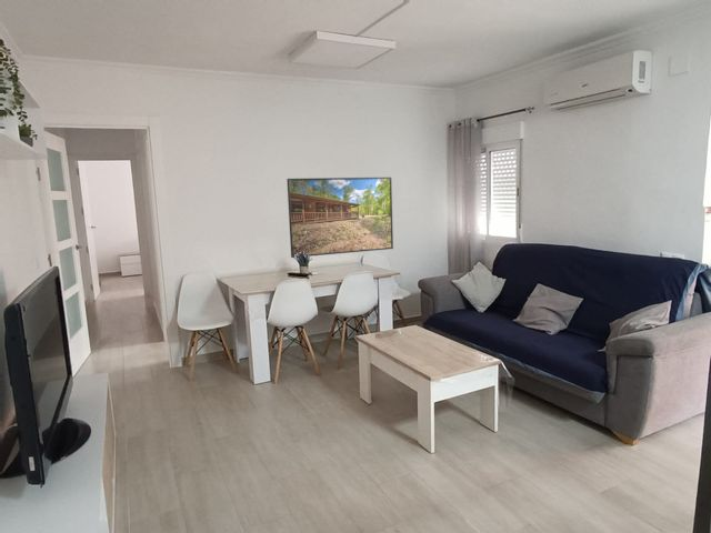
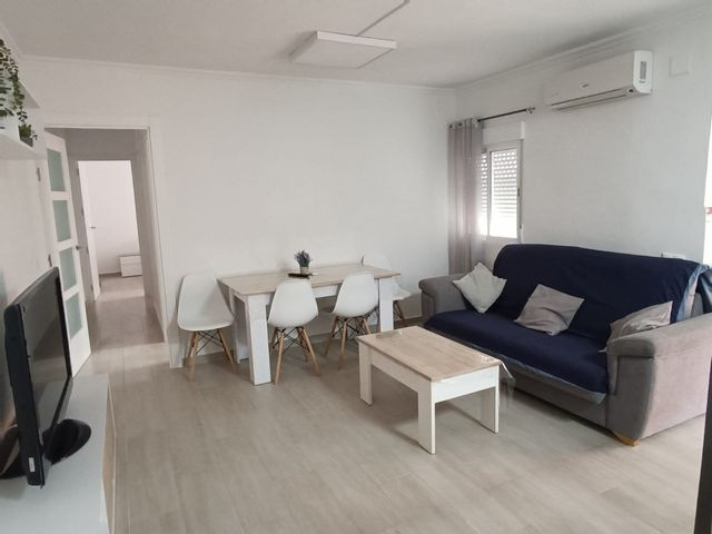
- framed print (342, 215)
